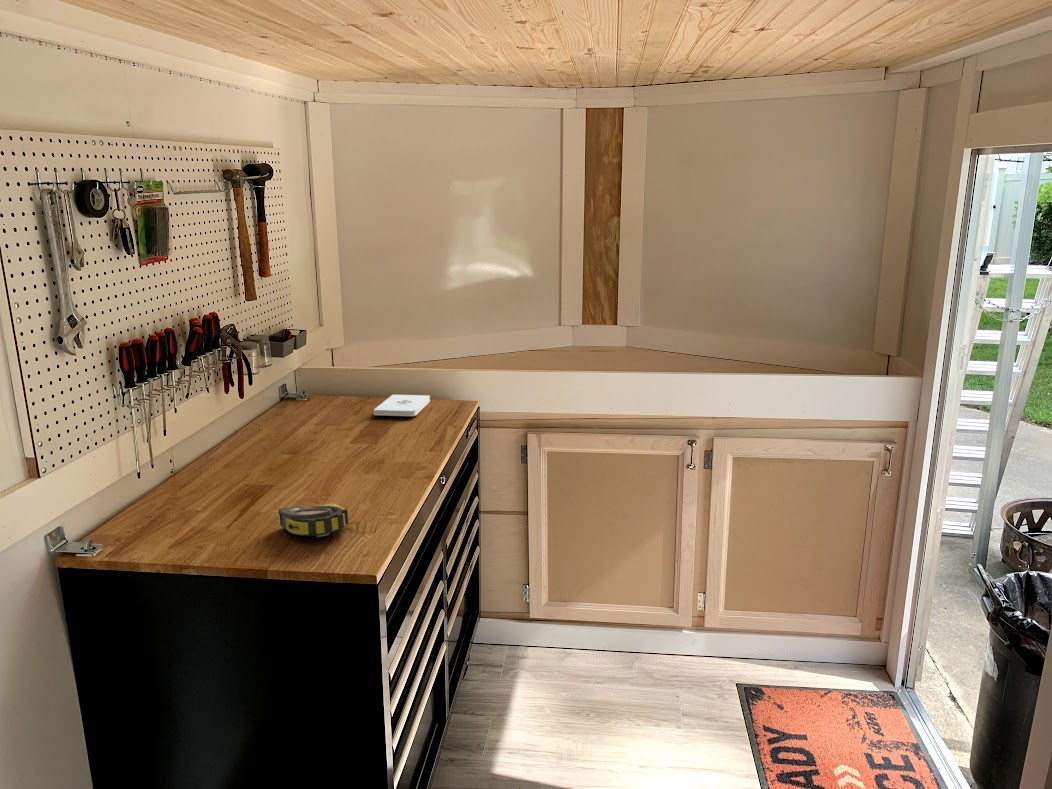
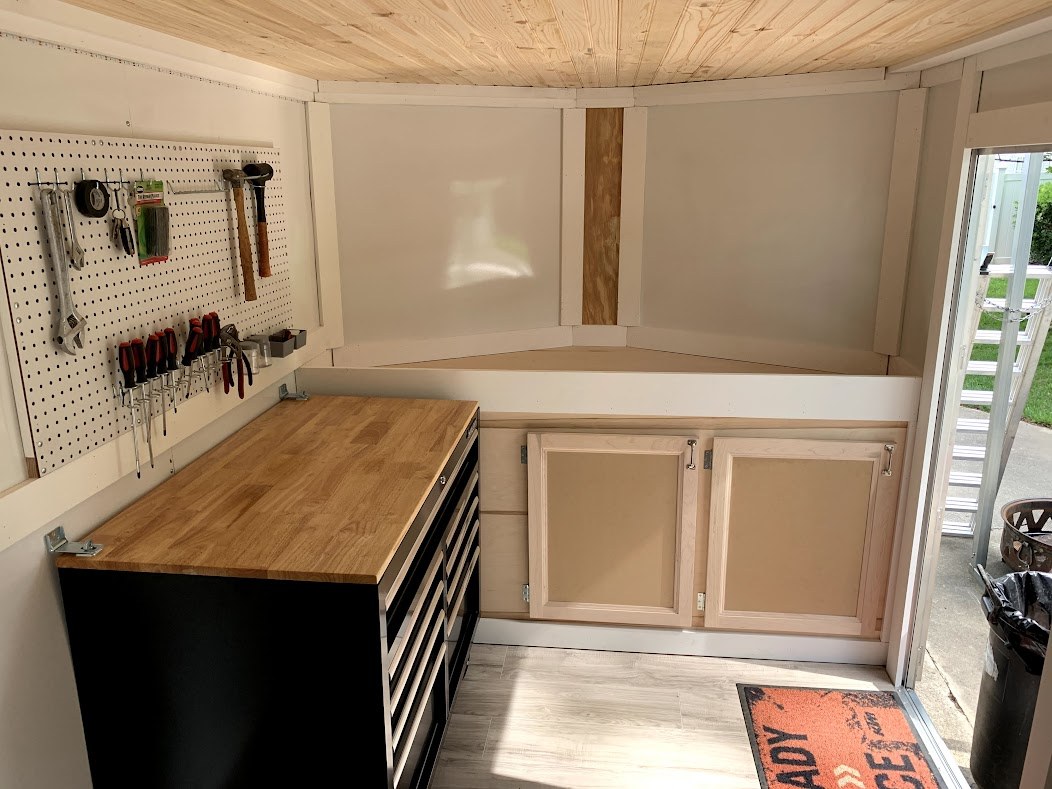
- tape measure (315, 520)
- notepad (403, 404)
